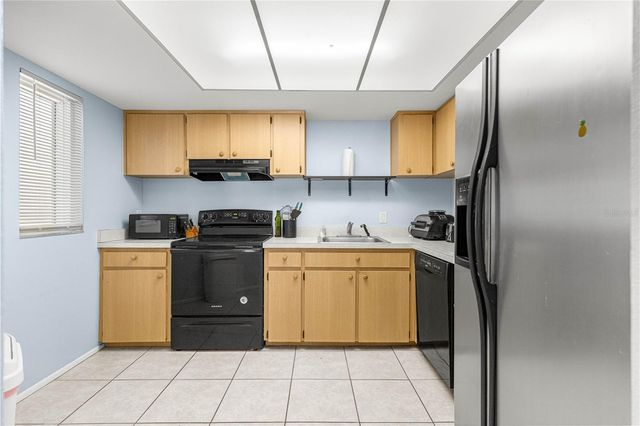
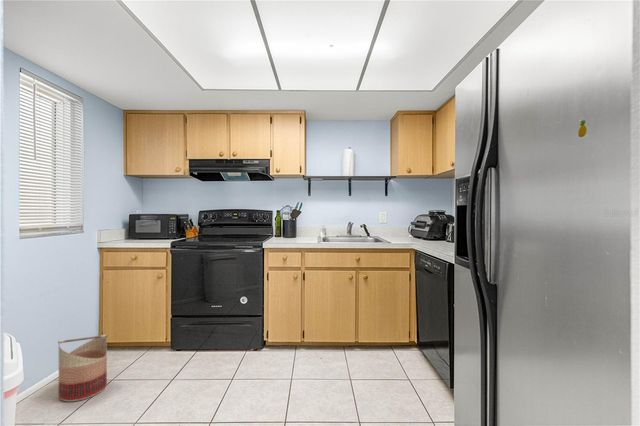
+ basket (83, 364)
